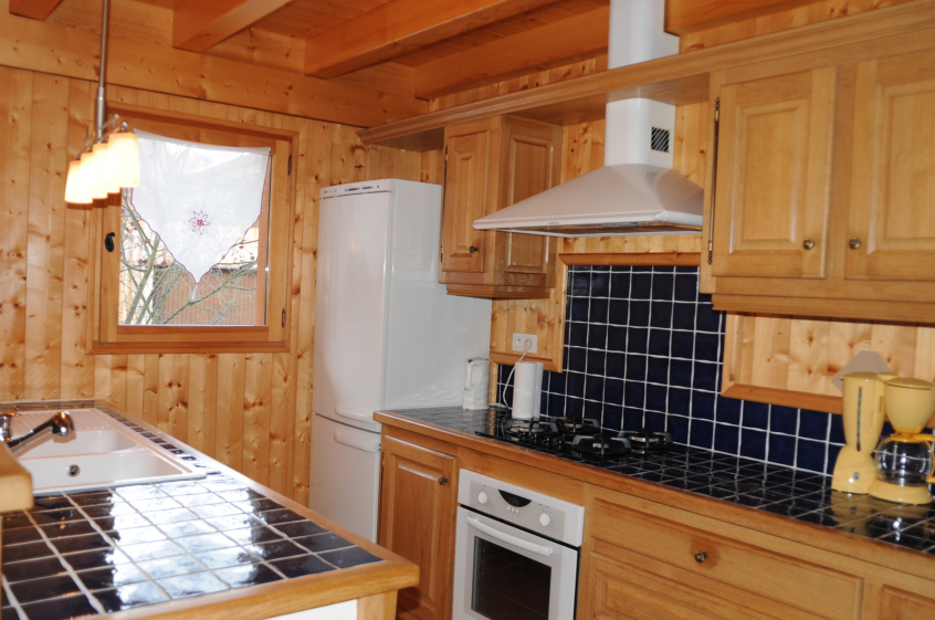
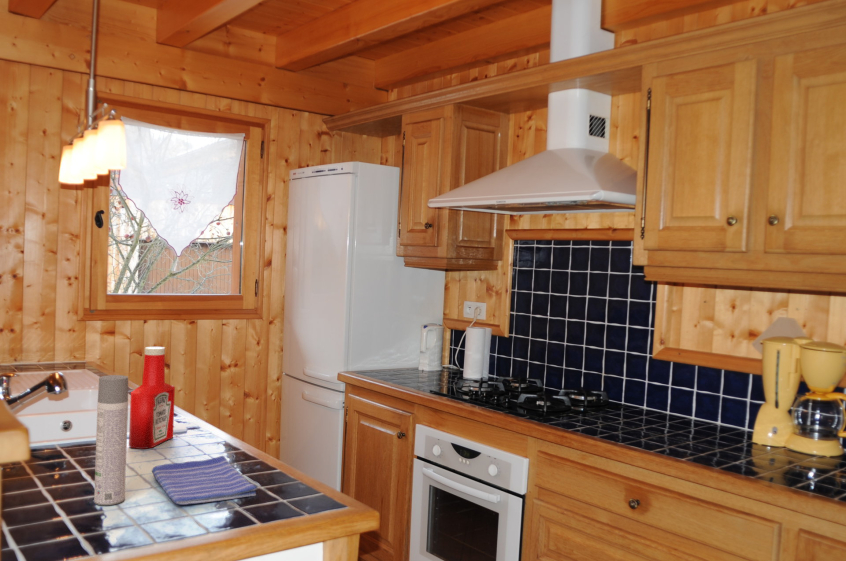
+ soap bottle (153, 394)
+ spray bottle (111, 439)
+ dish towel (202, 478)
